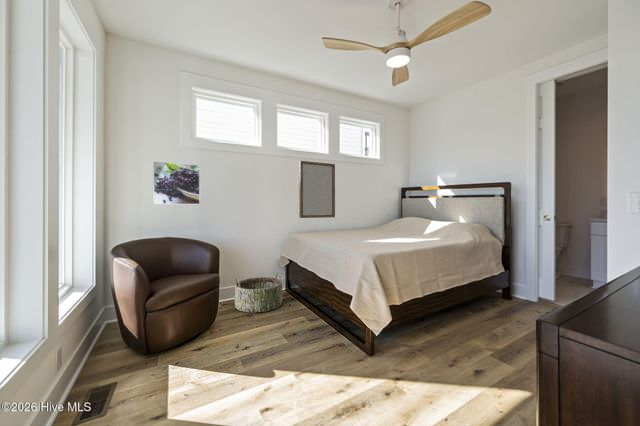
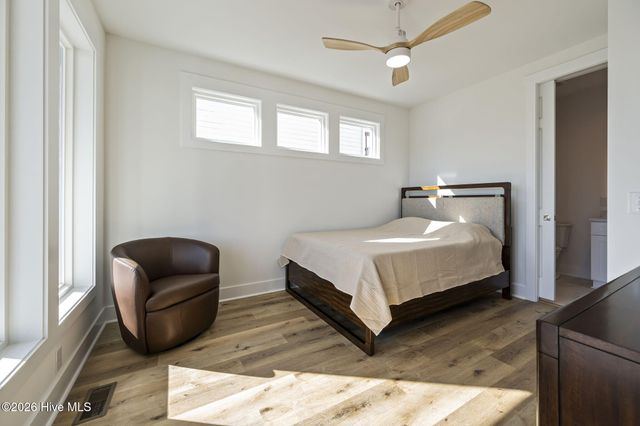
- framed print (177, 183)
- basket (258, 289)
- home mirror (317, 190)
